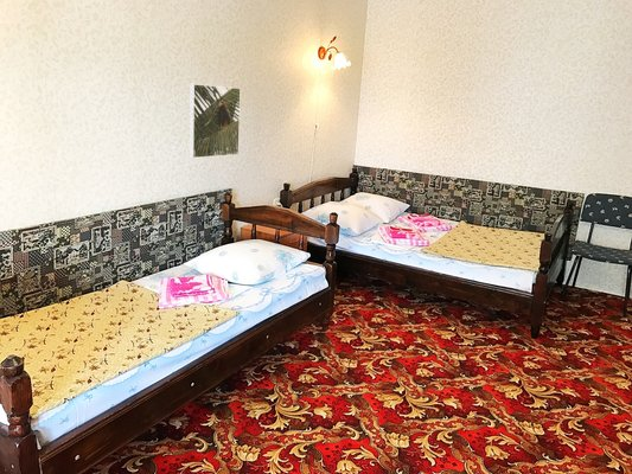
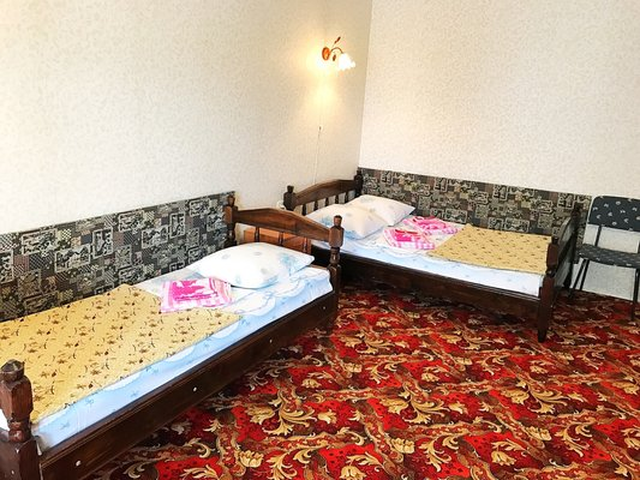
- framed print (216, 121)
